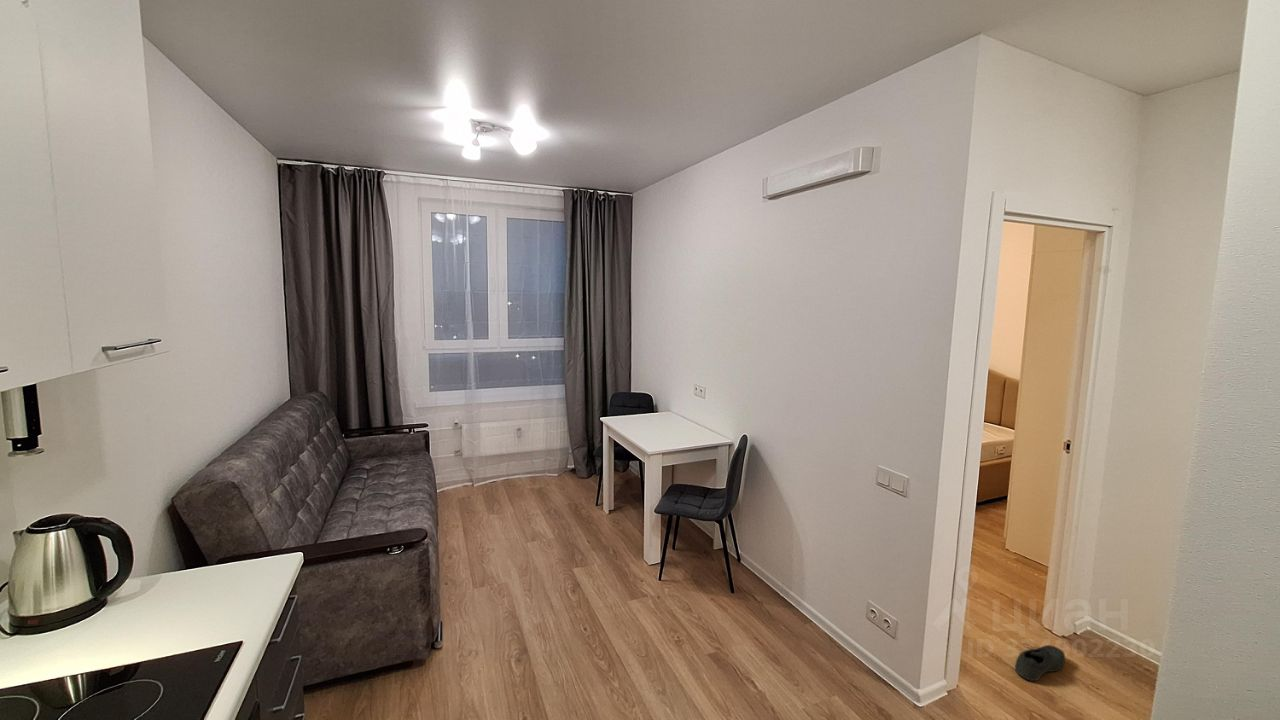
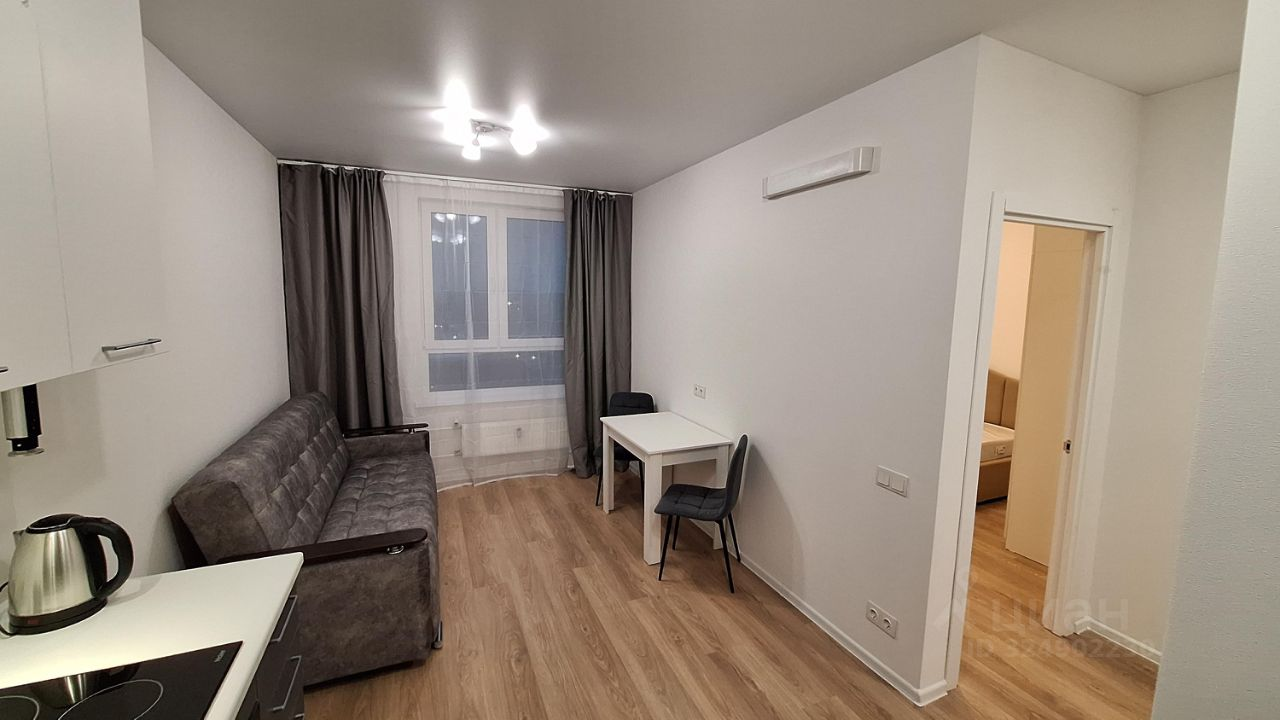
- shoe (1044, 654)
